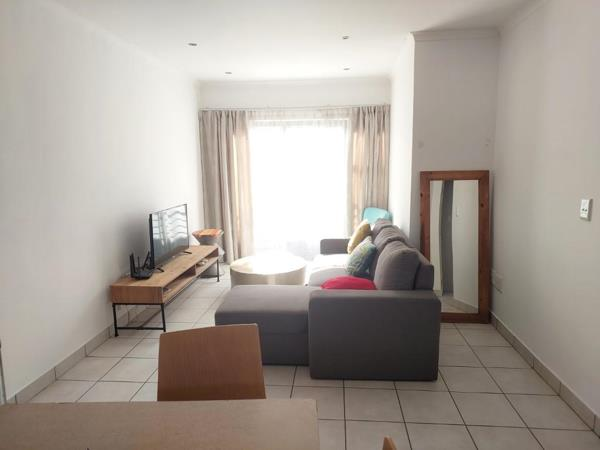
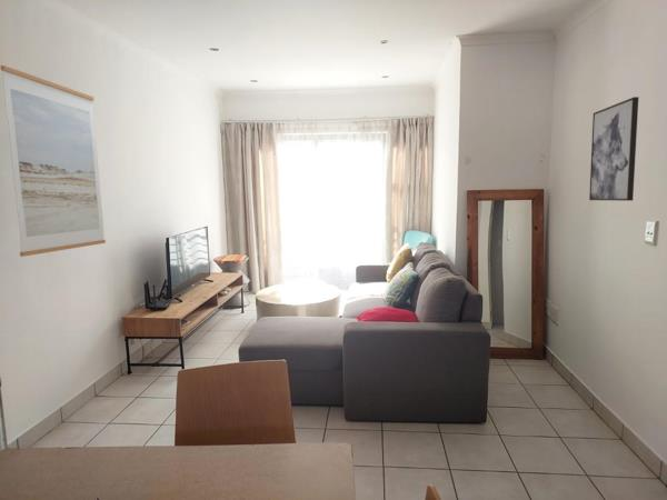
+ wall art (60, 168)
+ wall art (611, 153)
